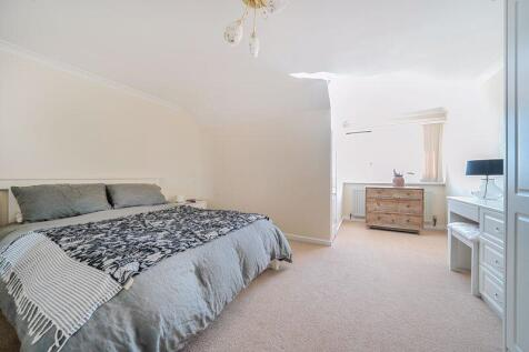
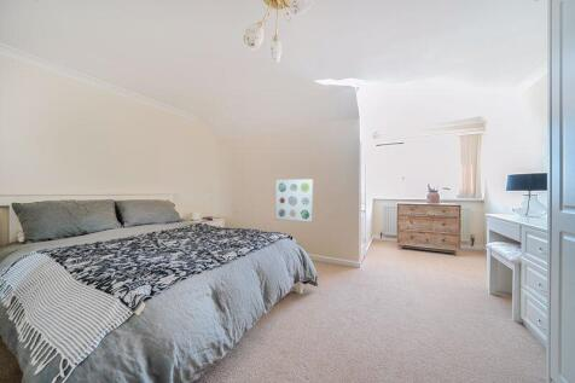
+ wall art (292, 199)
